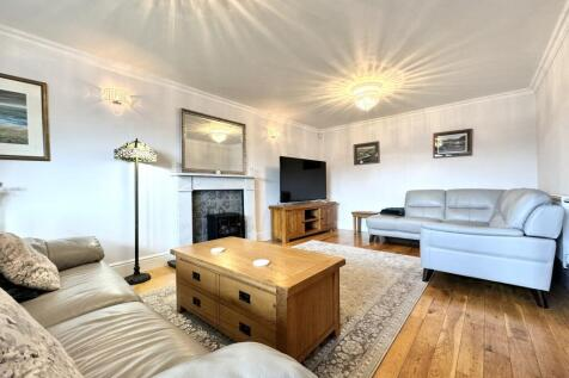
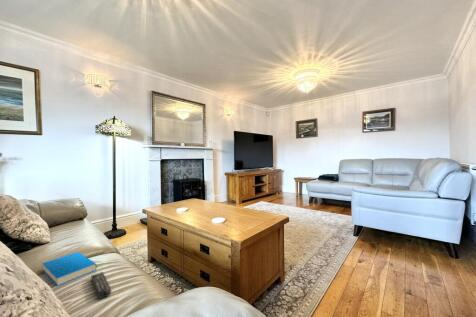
+ book (69, 266)
+ remote control (100, 283)
